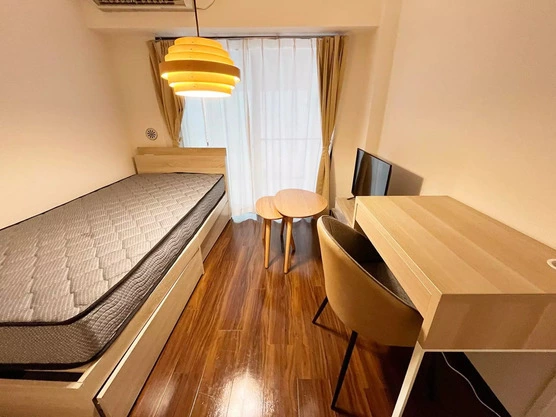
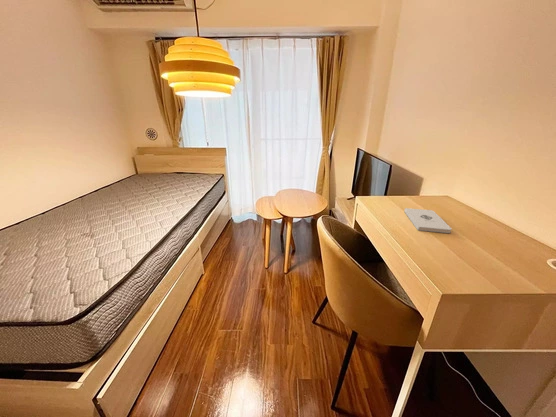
+ notepad (426, 219)
